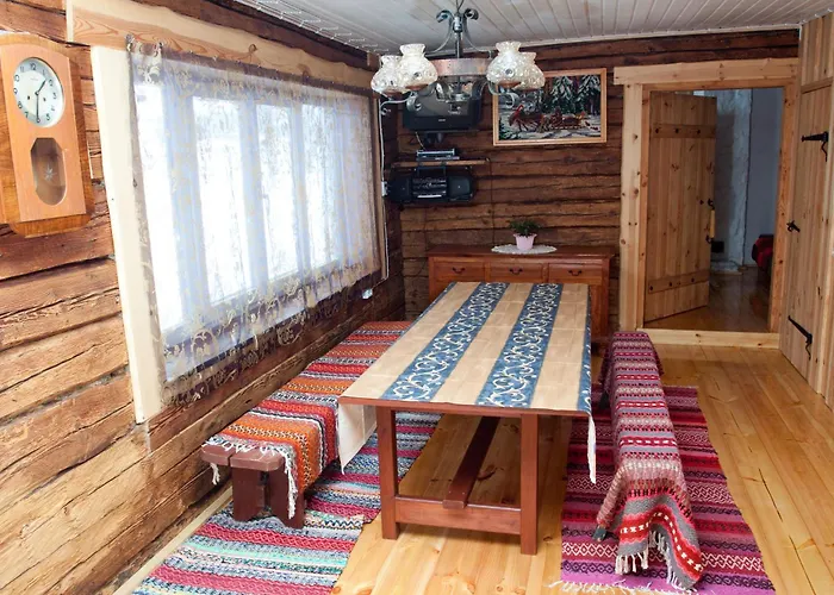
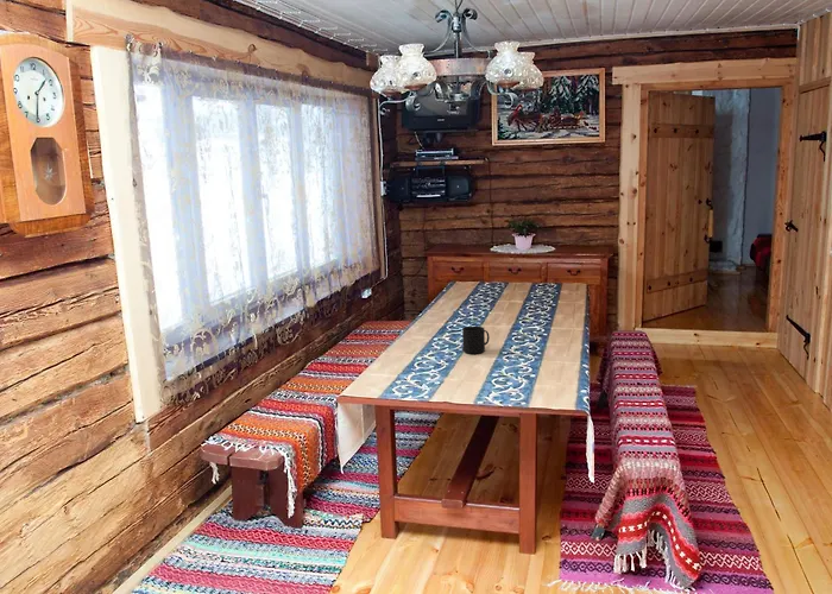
+ mug (477, 339)
